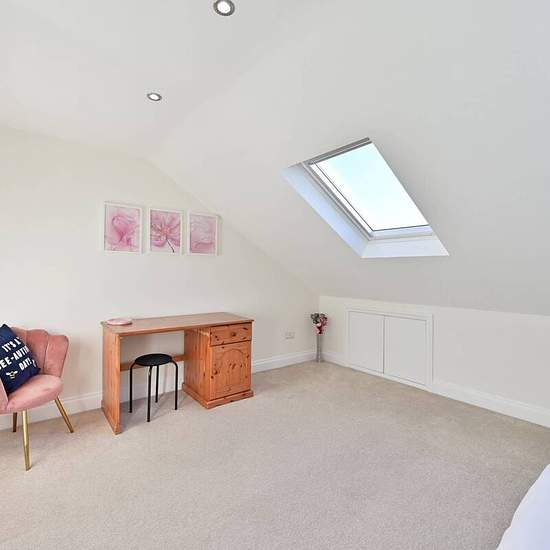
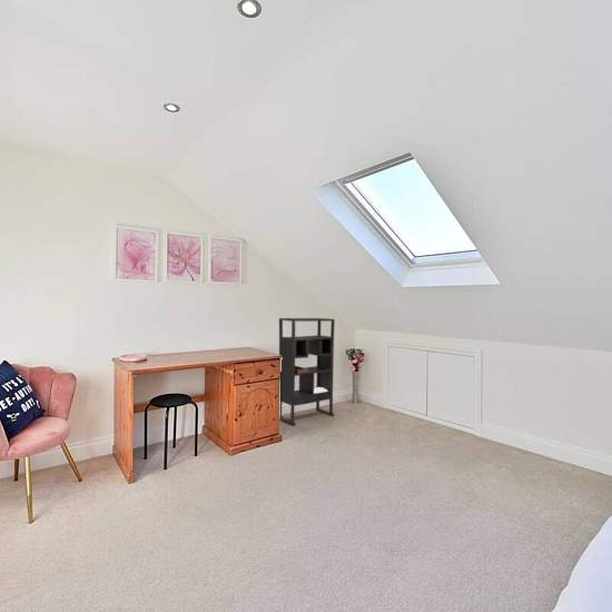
+ bookshelf (306, 367)
